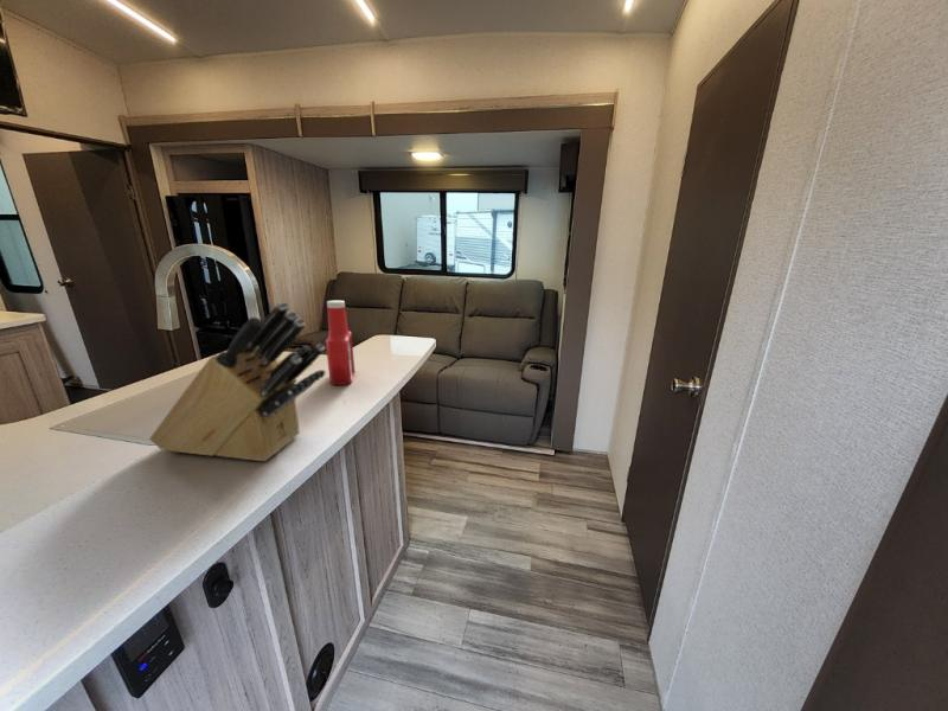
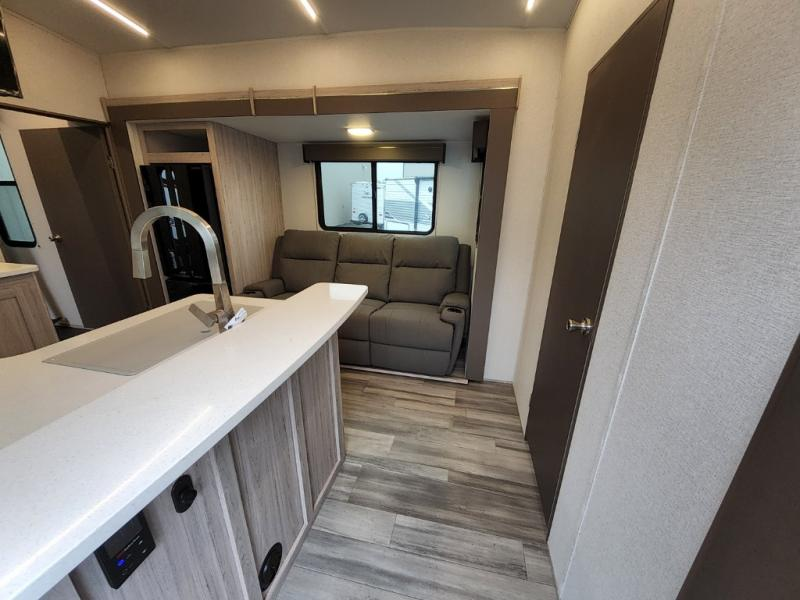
- knife block (236, 378)
- soap bottle (339, 340)
